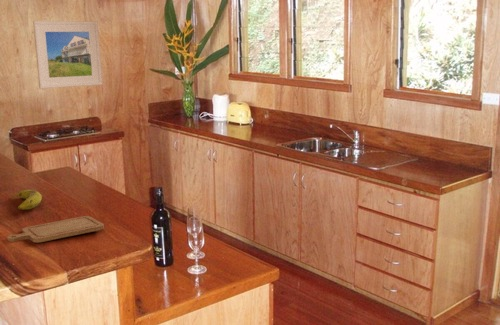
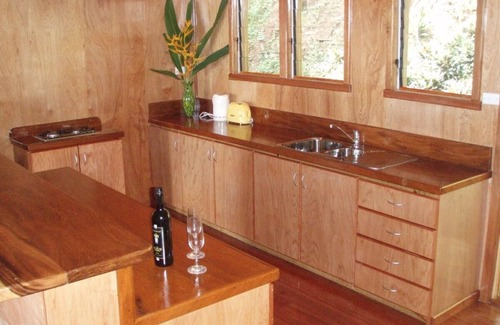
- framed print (69, 54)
- chopping board (54, 230)
- fruit (24, 198)
